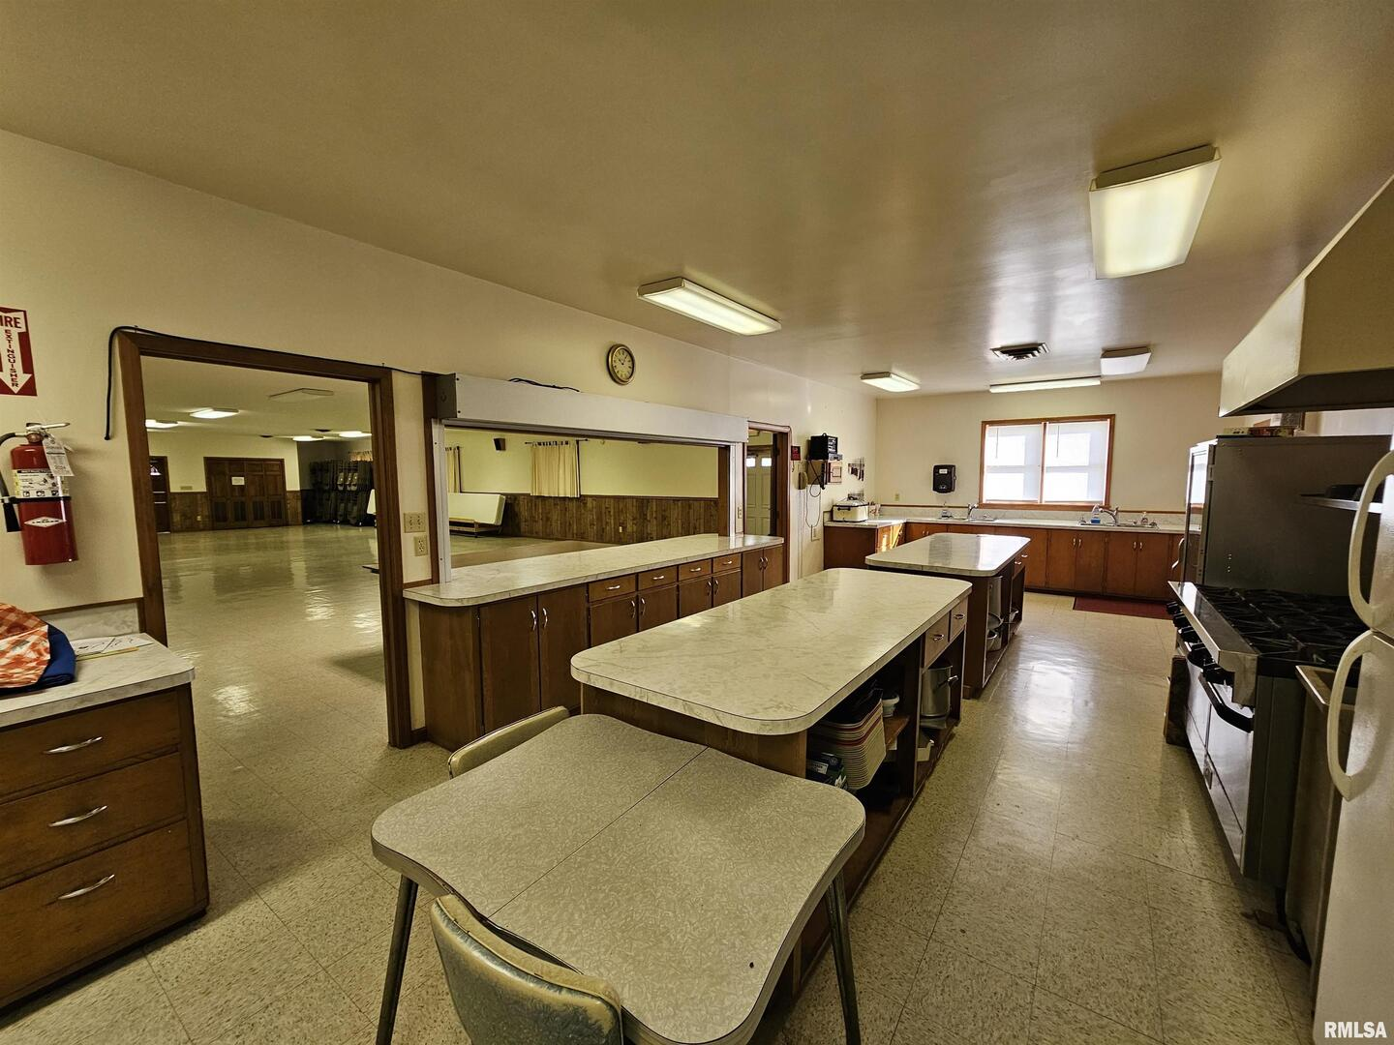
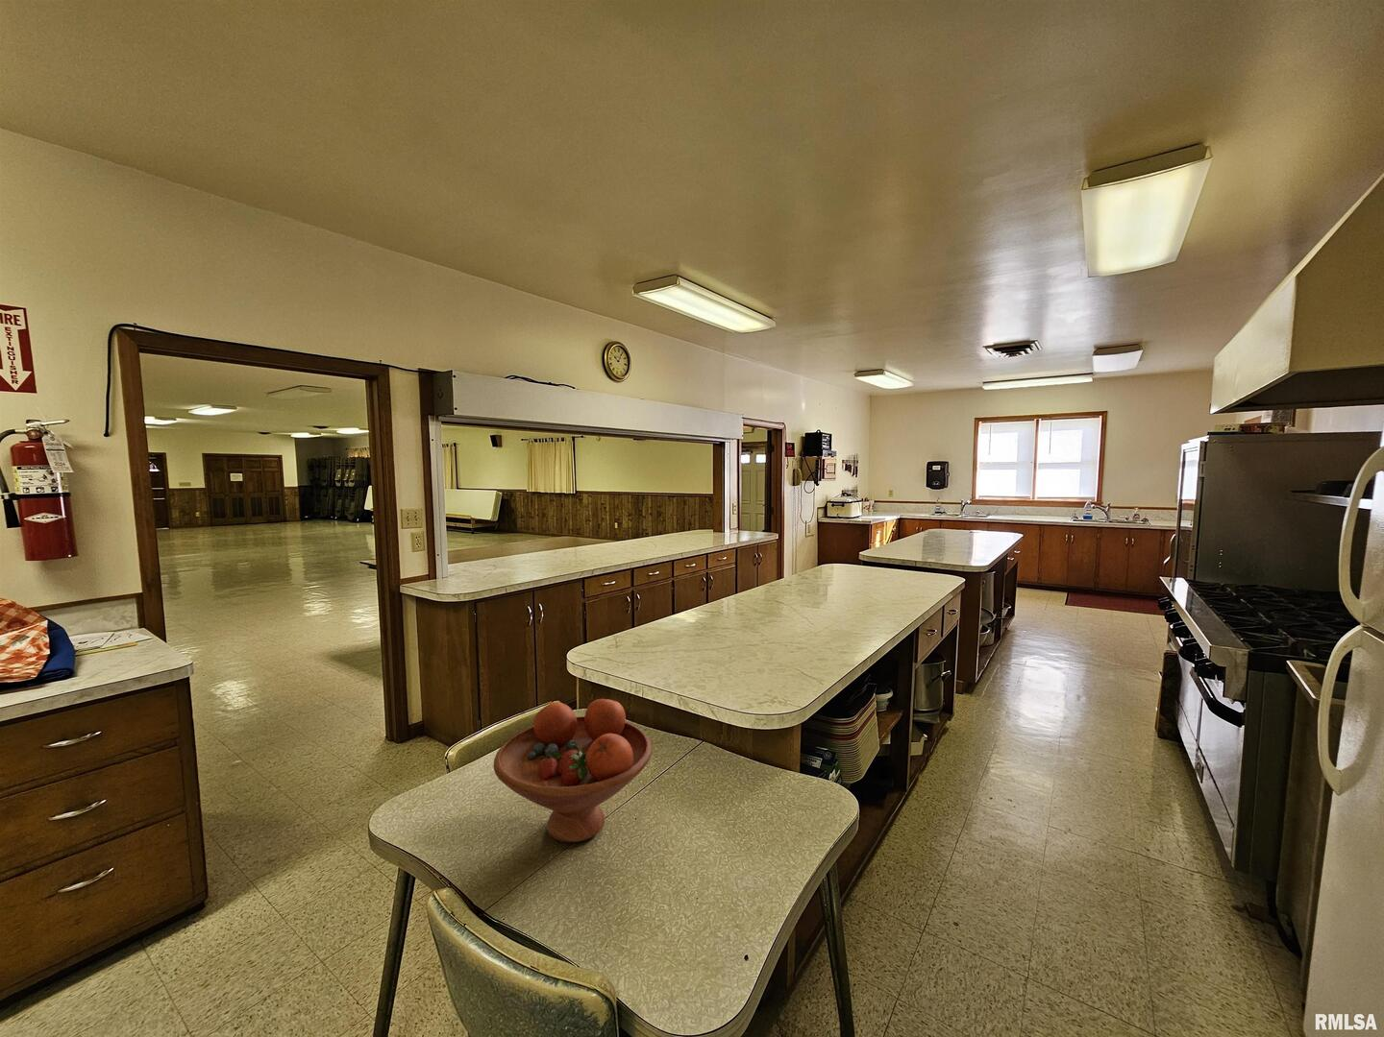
+ fruit bowl (574, 772)
